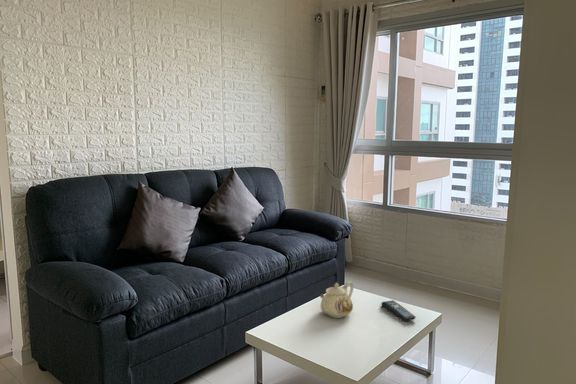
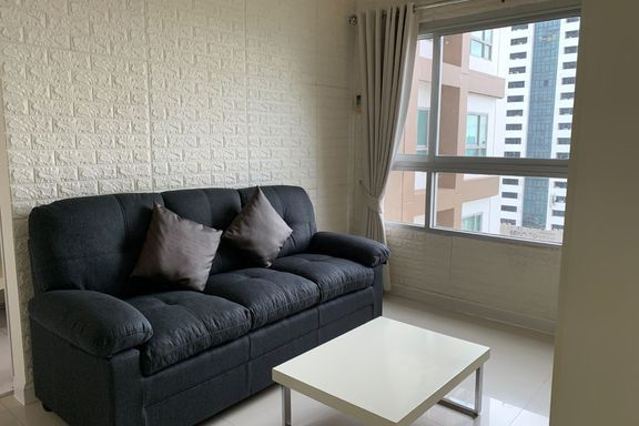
- teapot (336, 298)
- remote control (397, 309)
